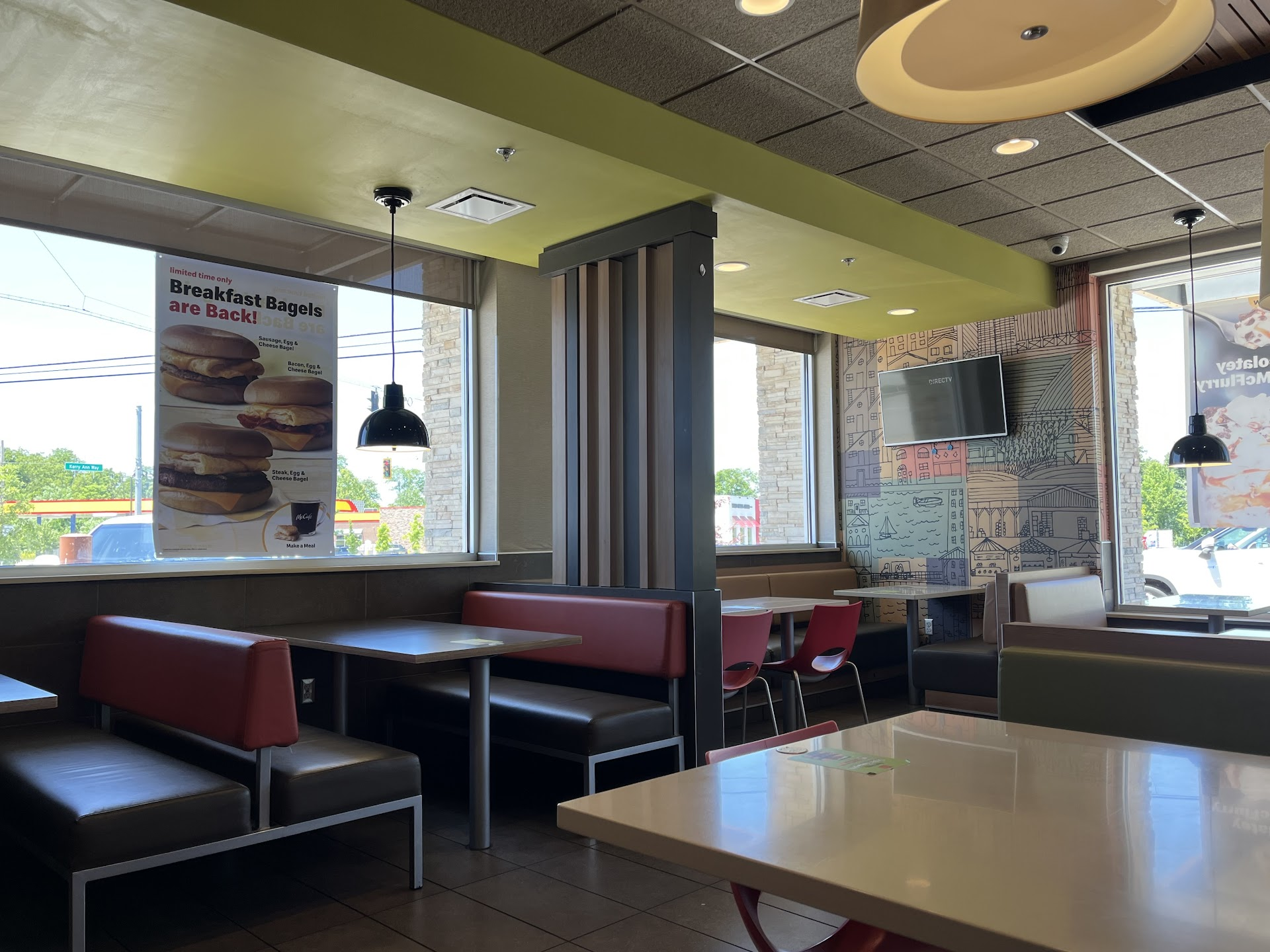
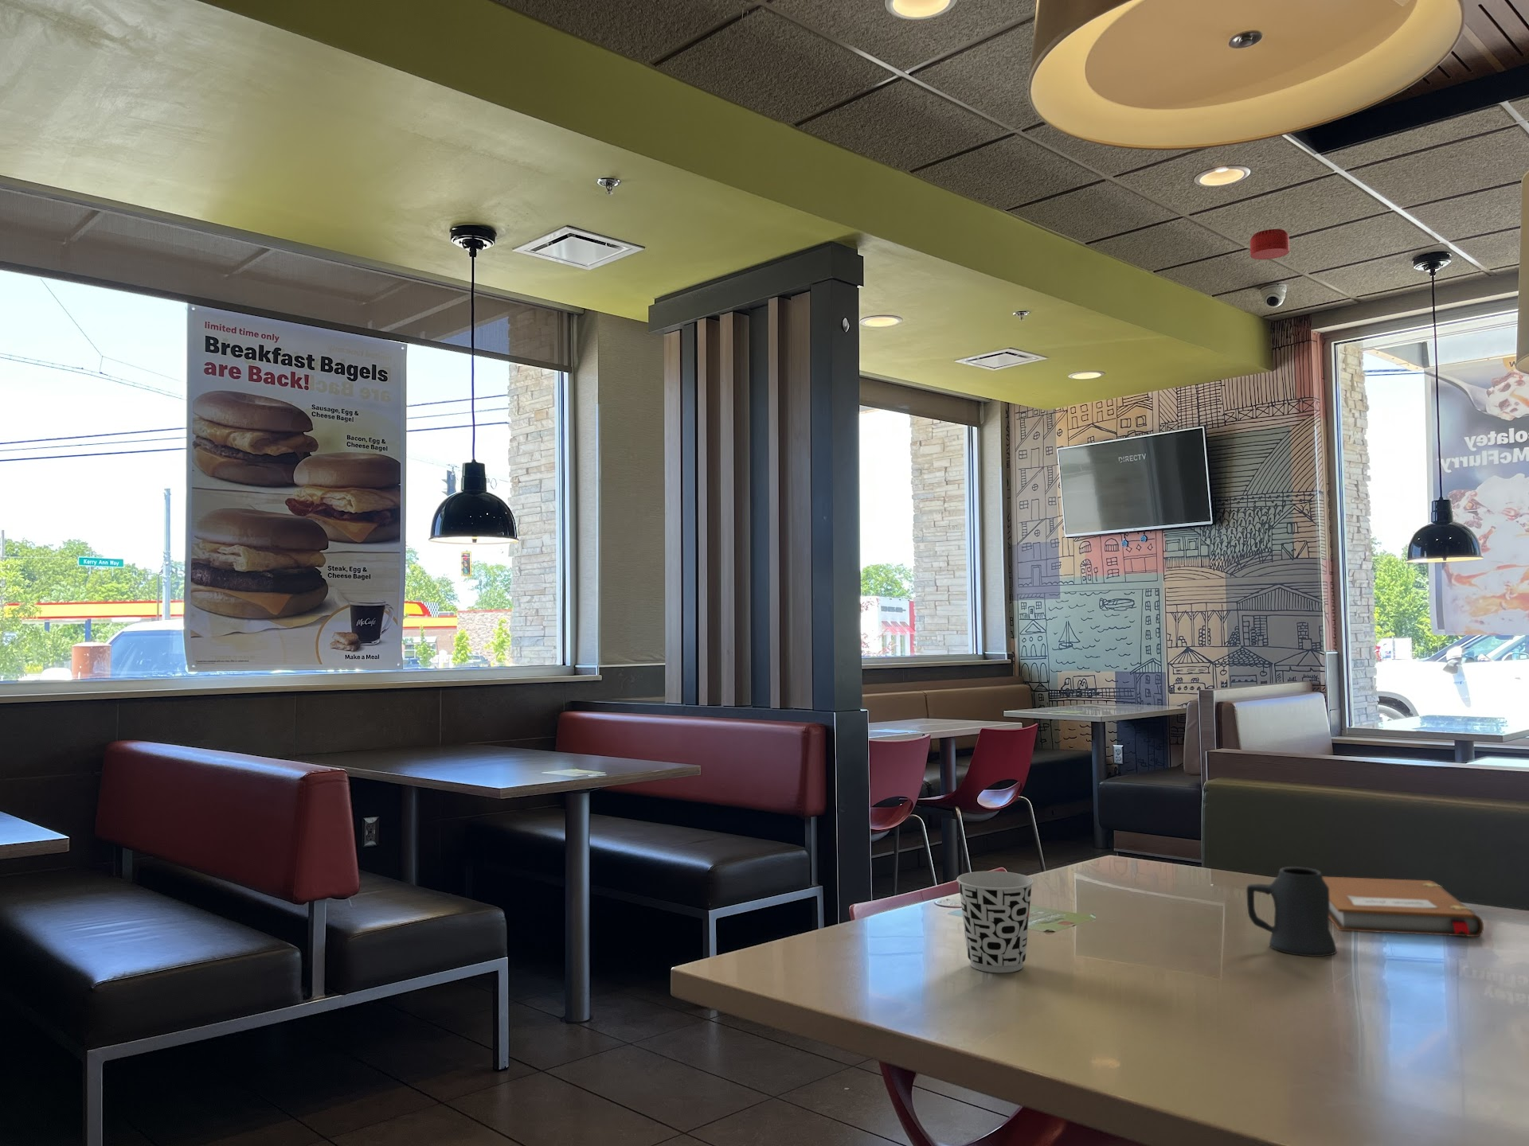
+ cup (996, 922)
+ notebook (1392, 905)
+ mug (1291, 908)
+ smoke detector (1269, 243)
